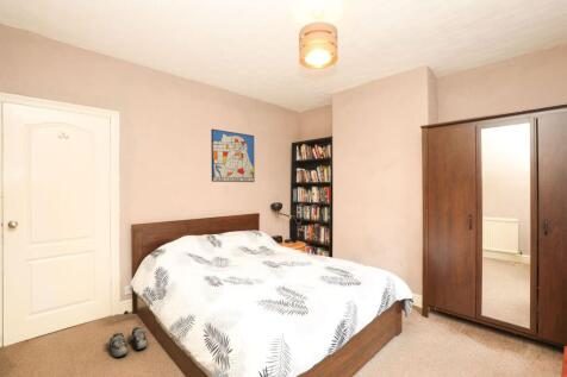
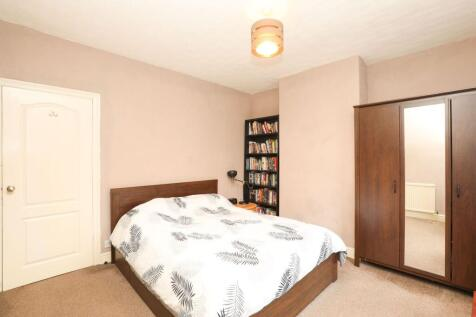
- shoe (132, 339)
- wall art (233, 157)
